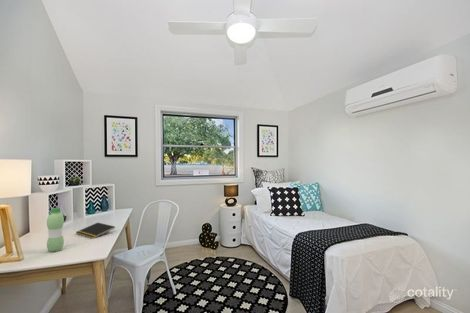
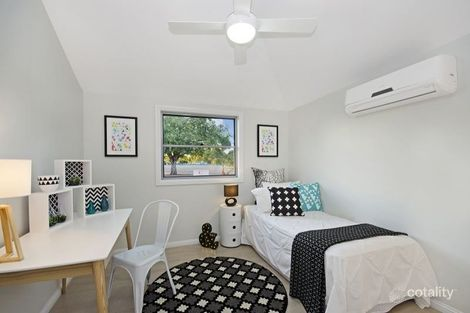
- water bottle (55, 229)
- notepad (95, 230)
